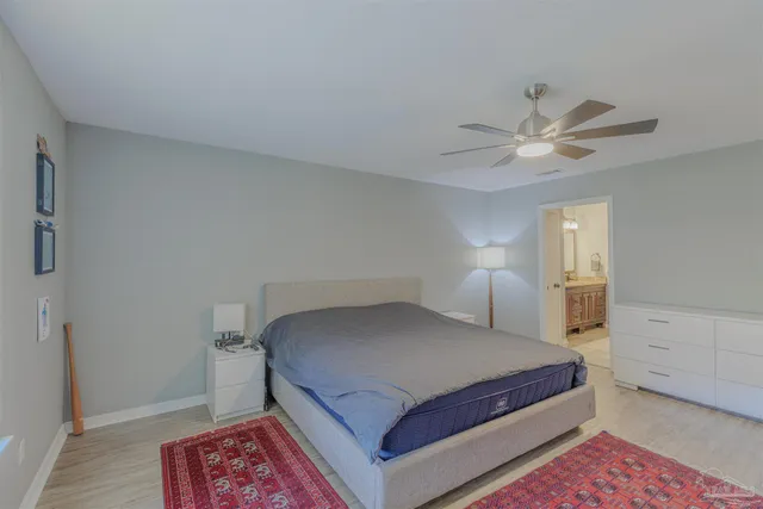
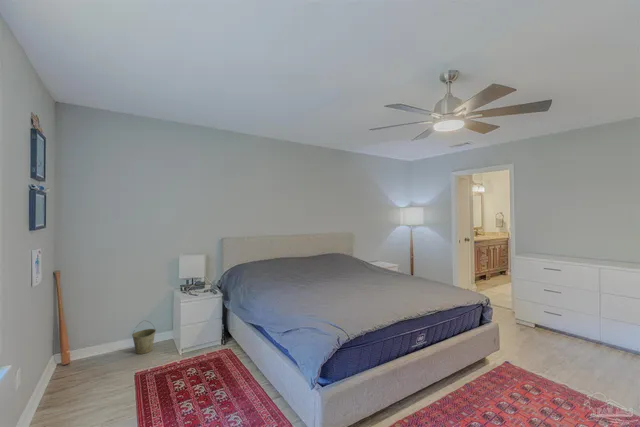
+ bucket (144, 335)
